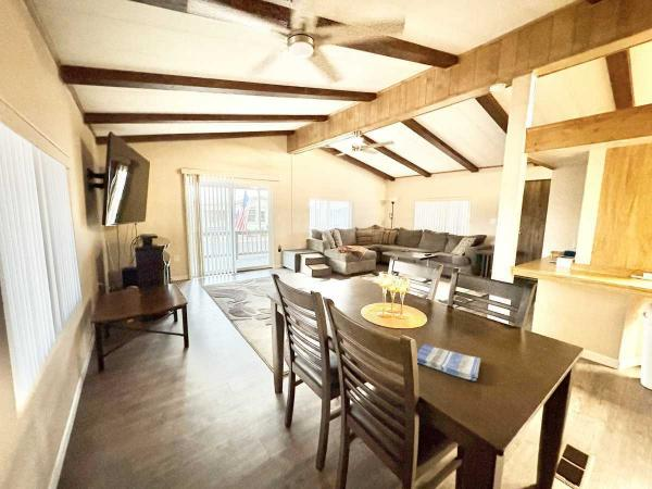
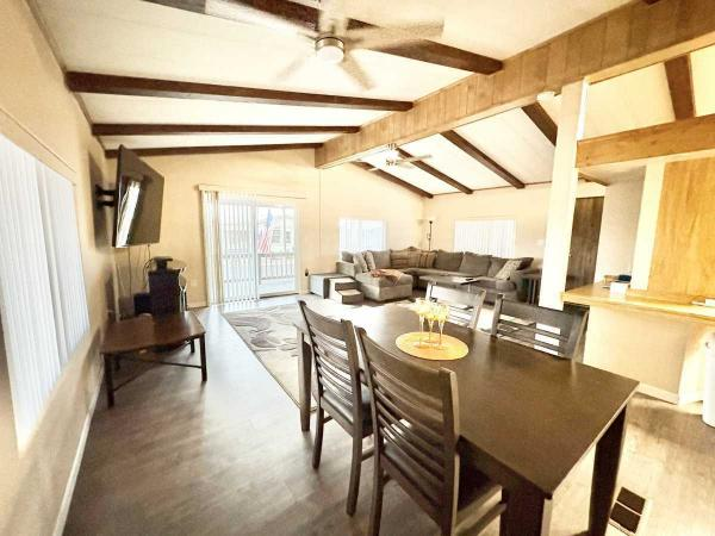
- dish towel (447, 360)
